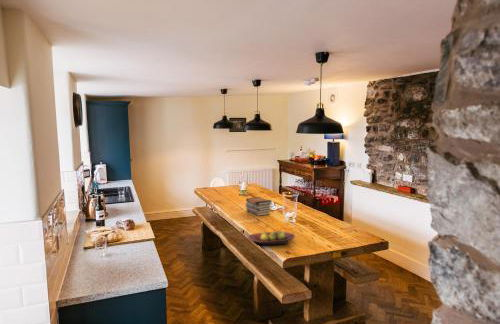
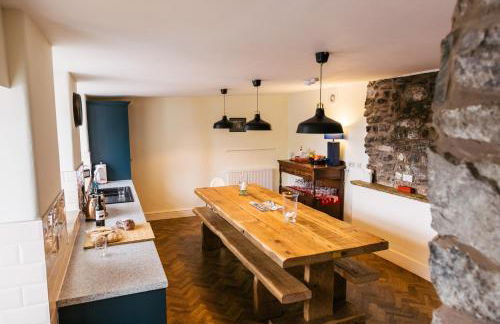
- book stack (258, 206)
- fruit bowl (271, 236)
